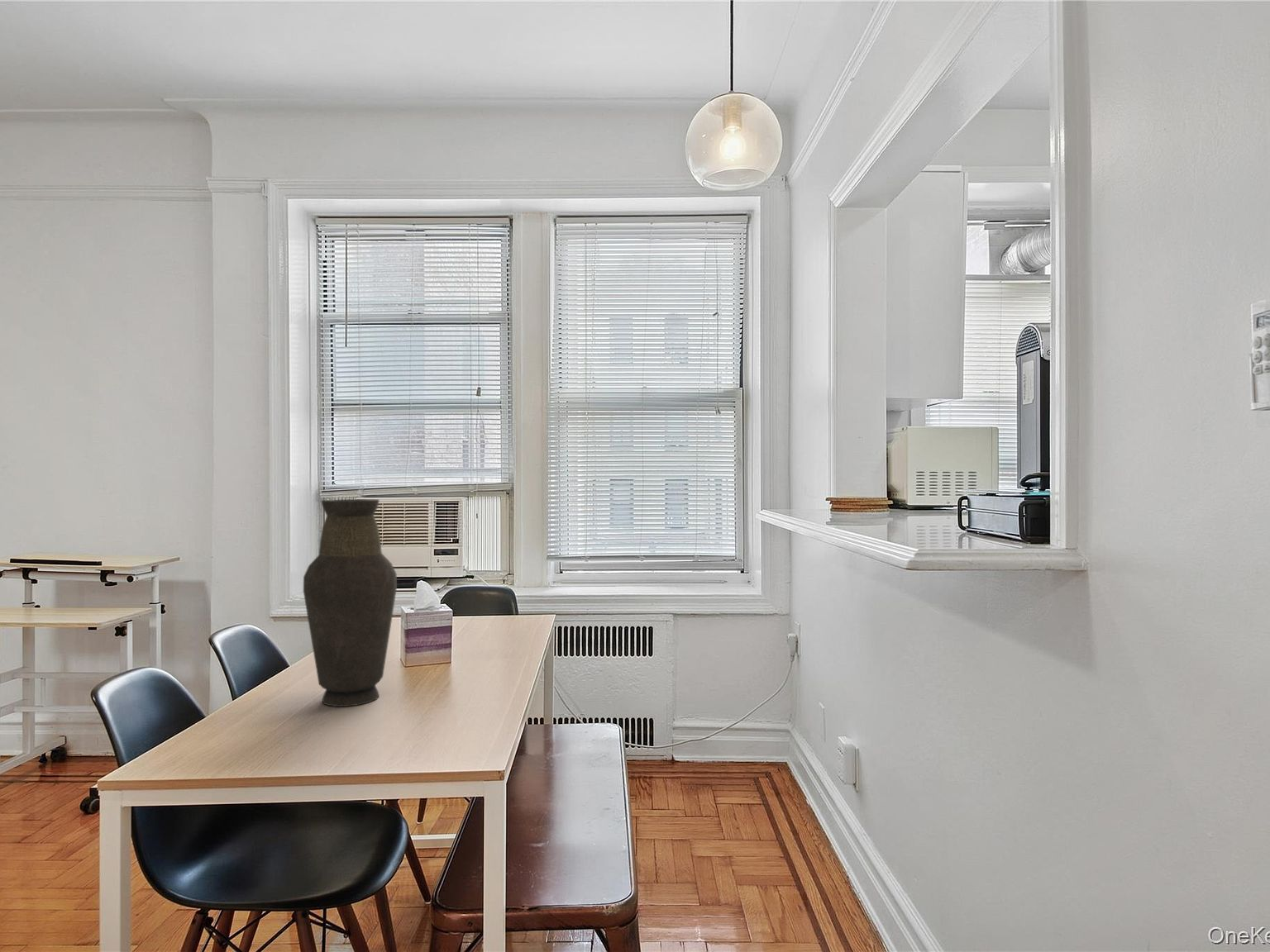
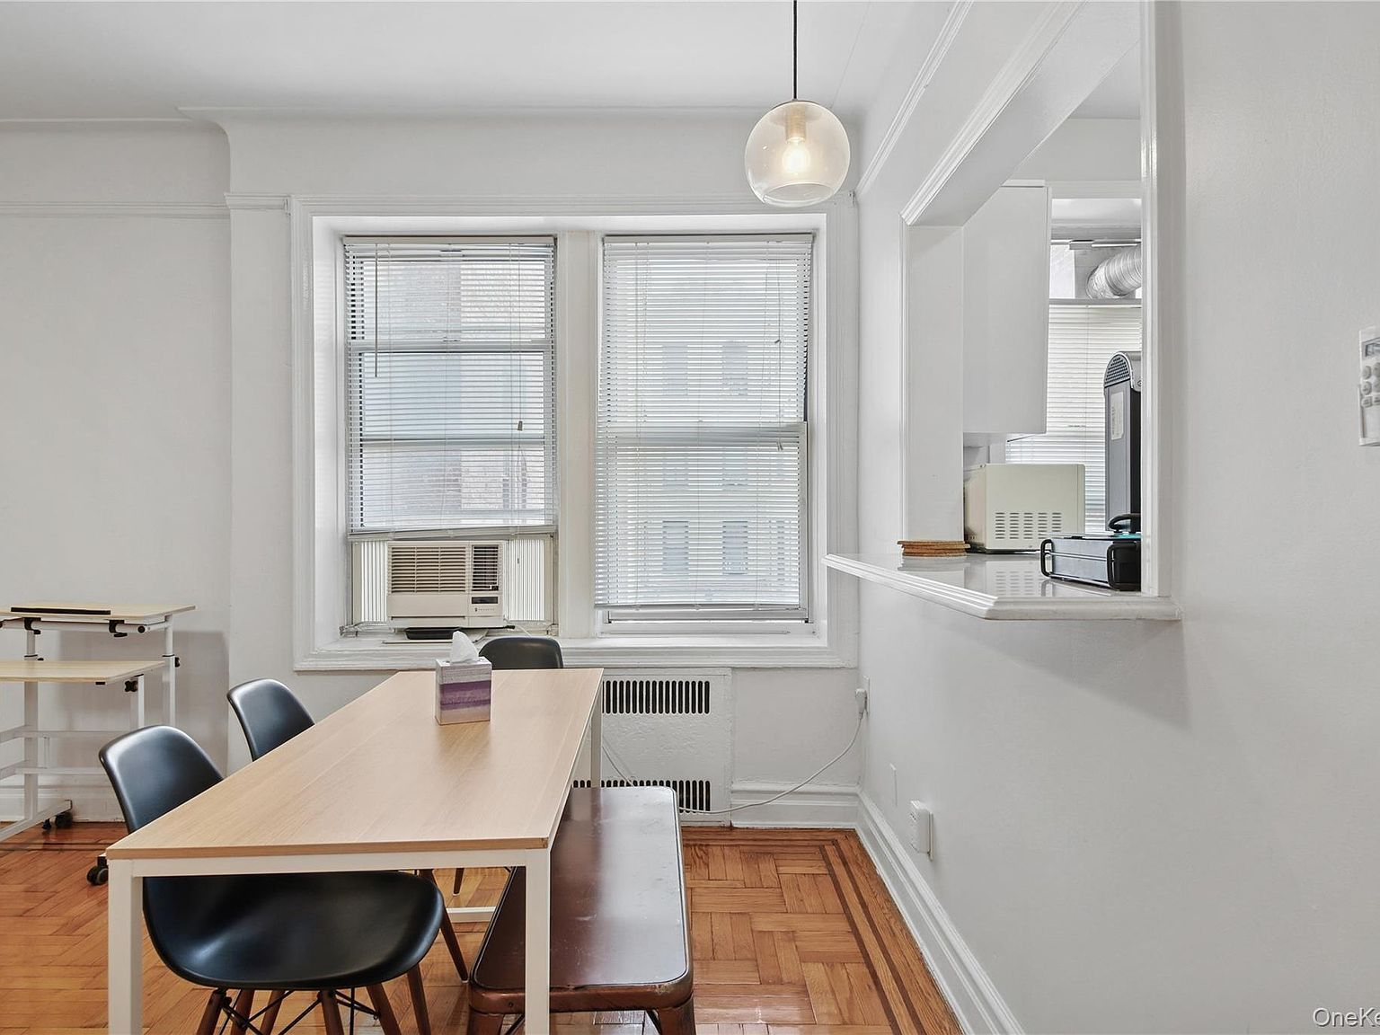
- vase (351, 599)
